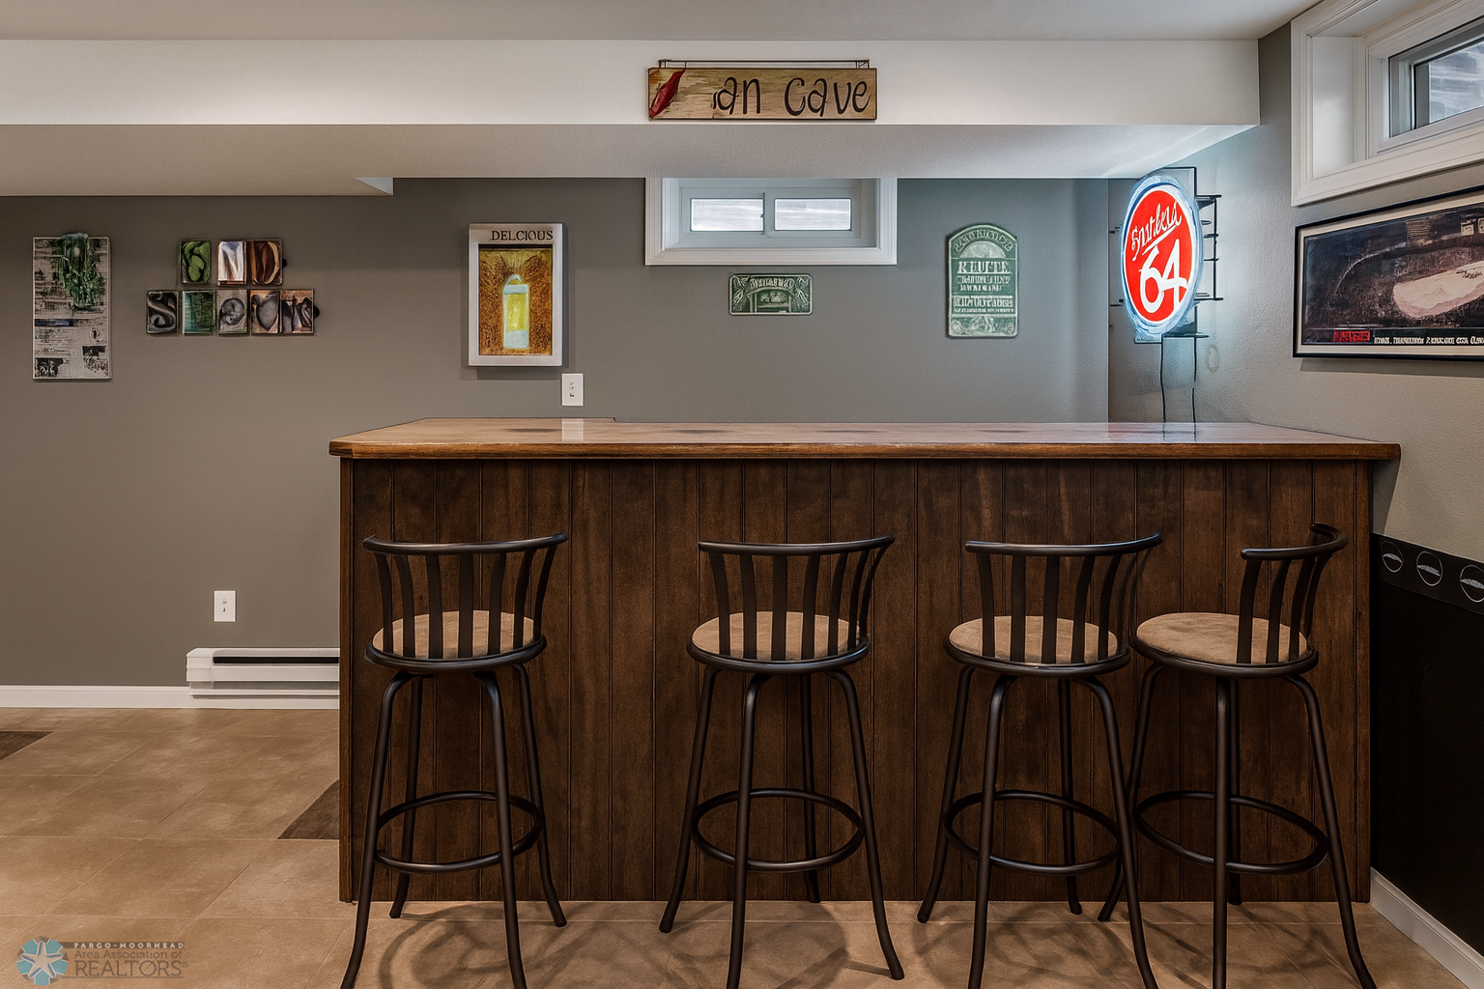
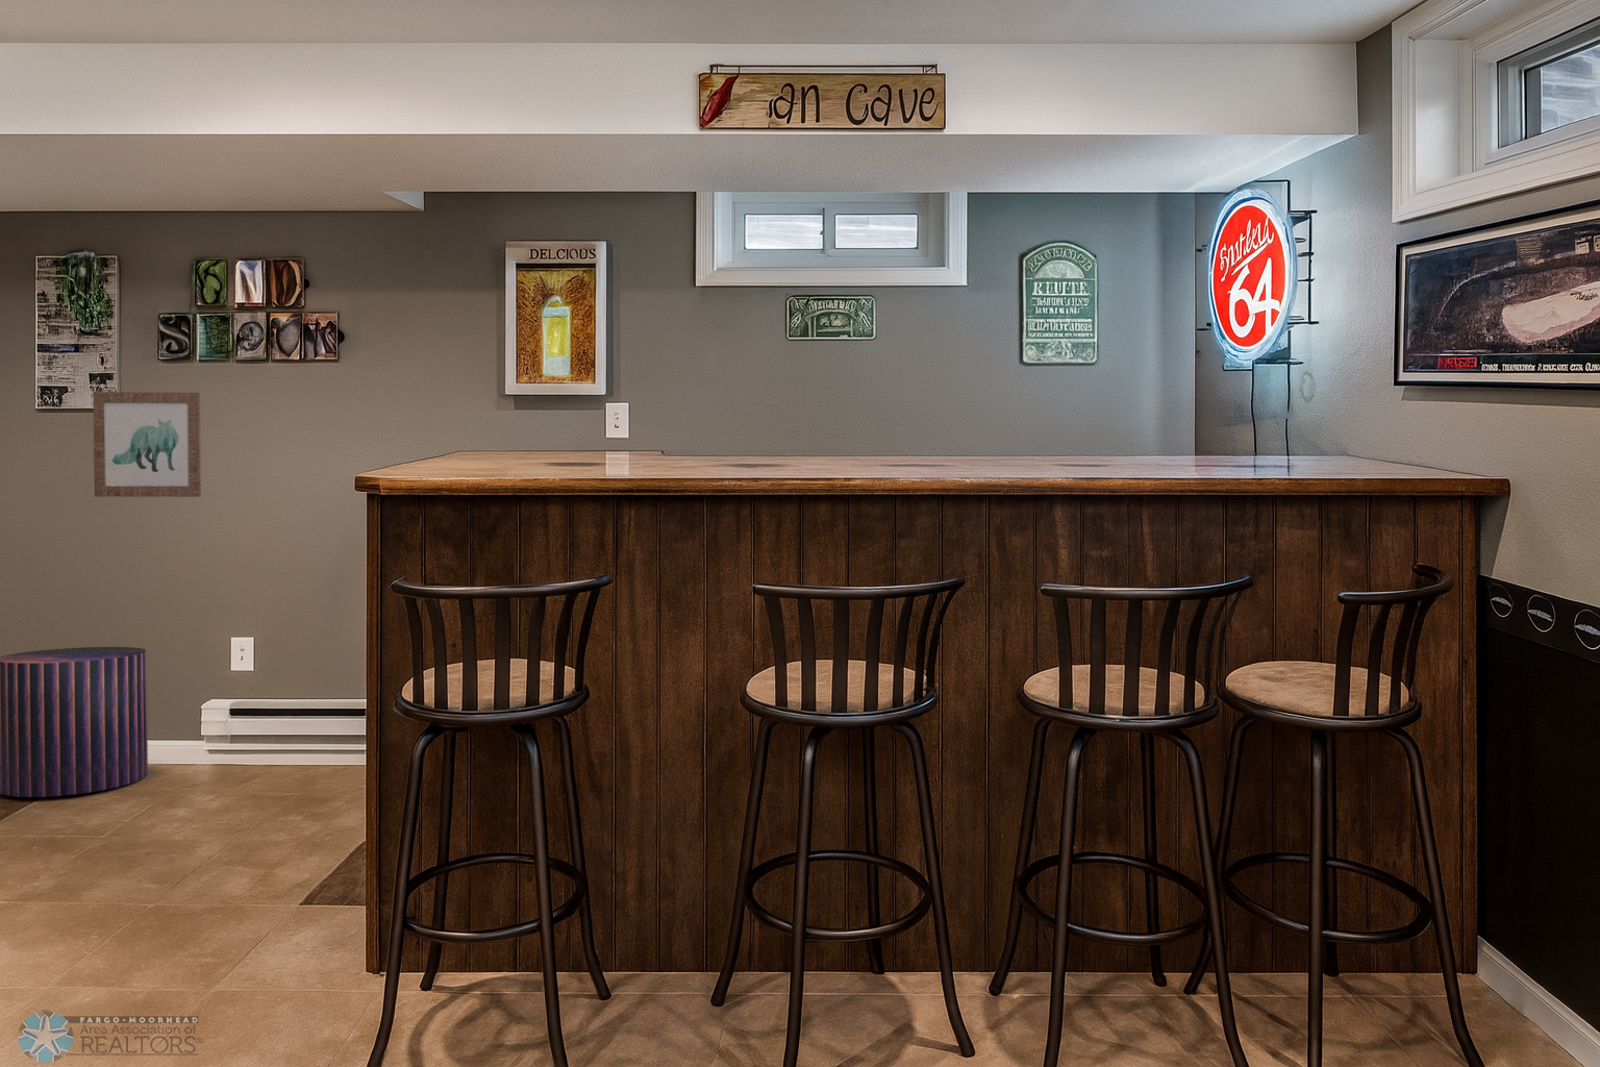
+ pouf (73, 717)
+ wall art (146, 444)
